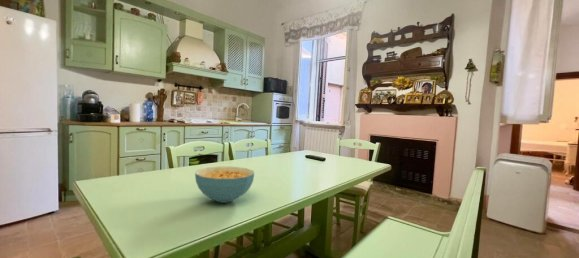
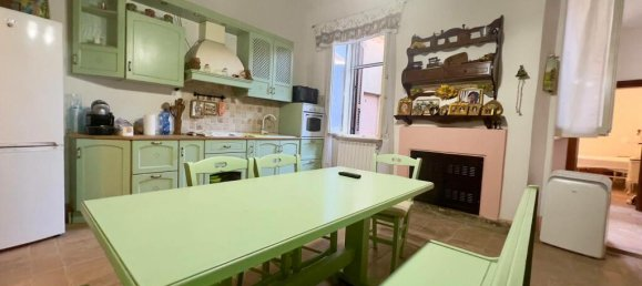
- cereal bowl (225, 185)
